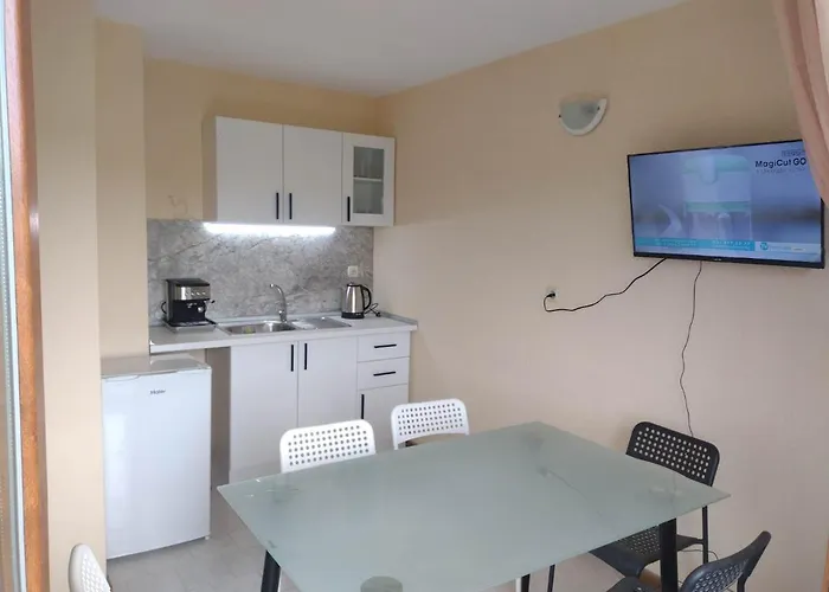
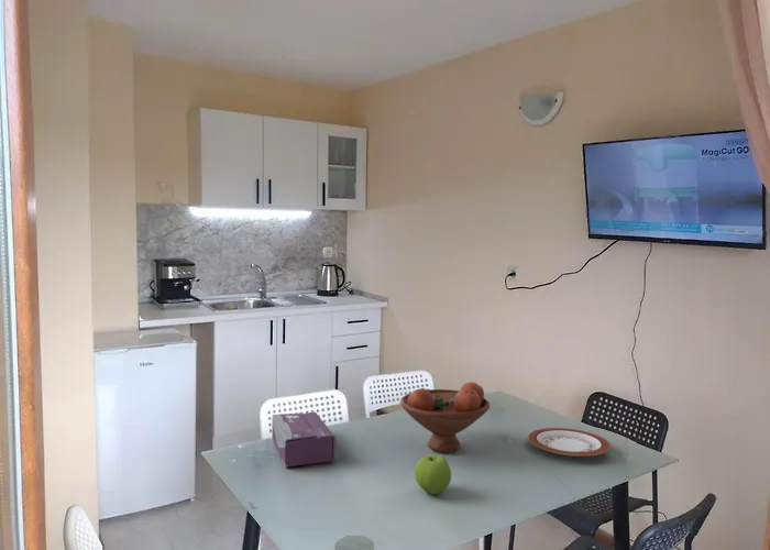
+ plate (568, 443)
+ fruit bowl (444, 415)
+ tissue box (301, 436)
+ apple (432, 474)
